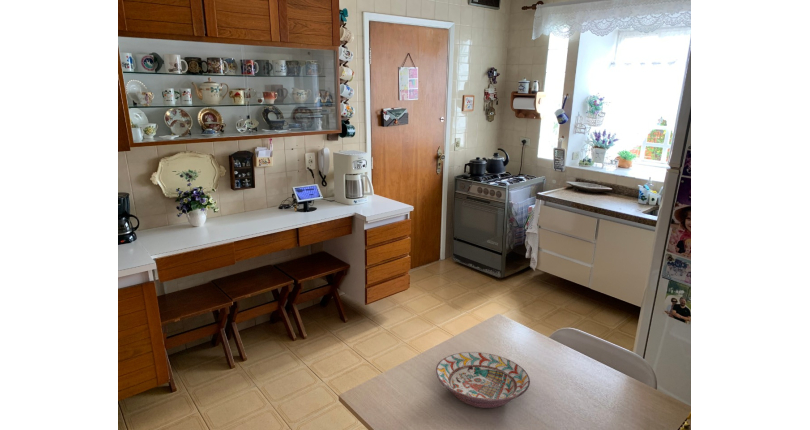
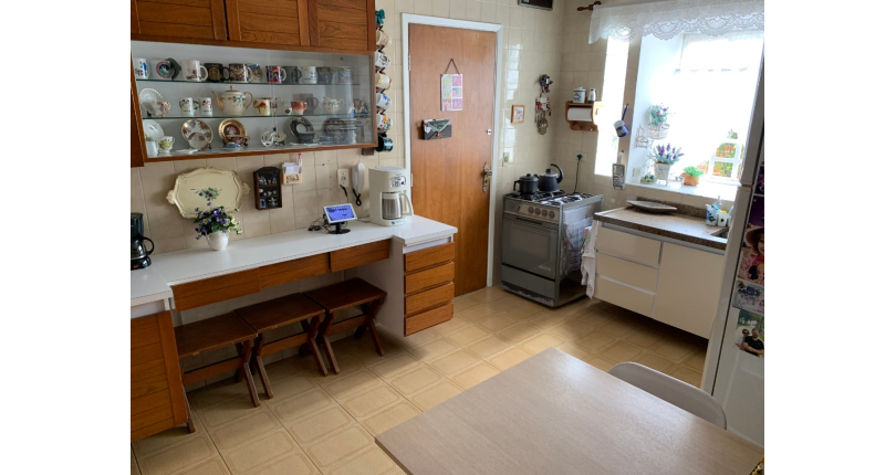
- decorative bowl (481, 384)
